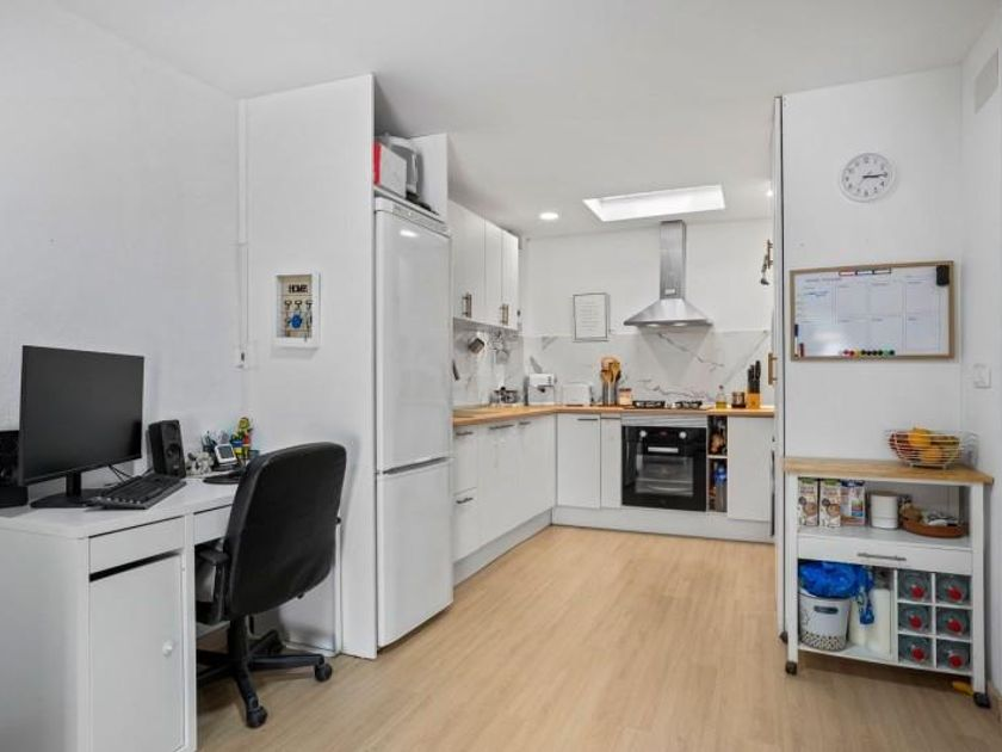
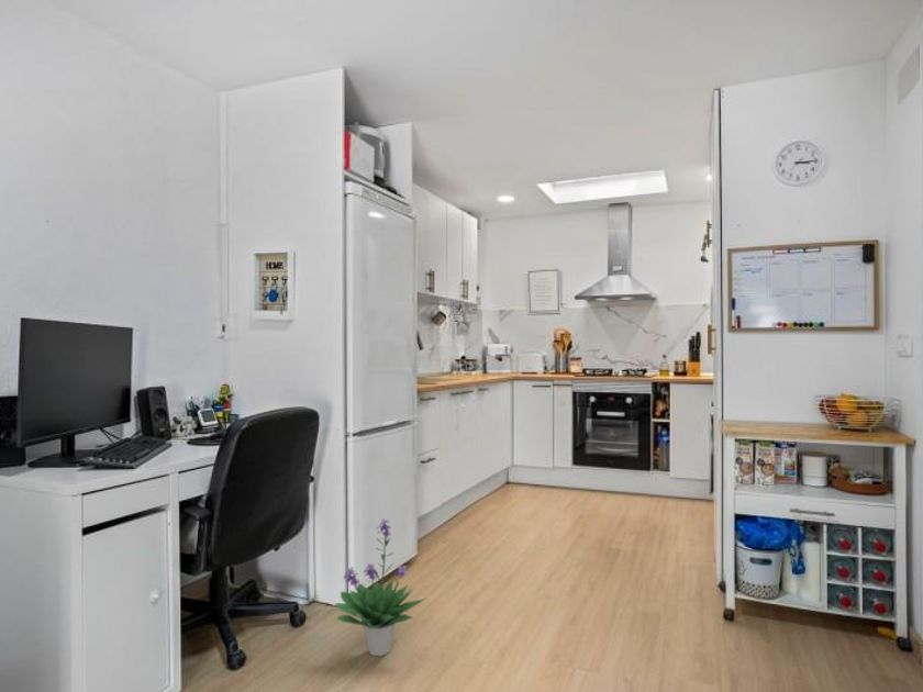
+ potted plant (378, 587)
